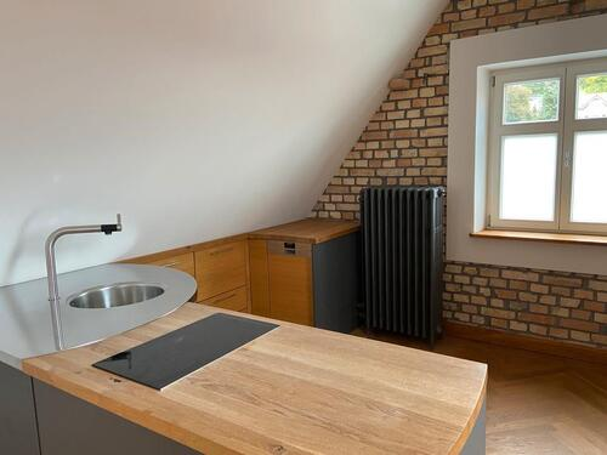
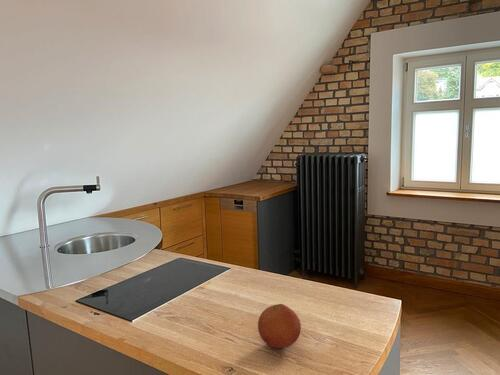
+ fruit (279, 324)
